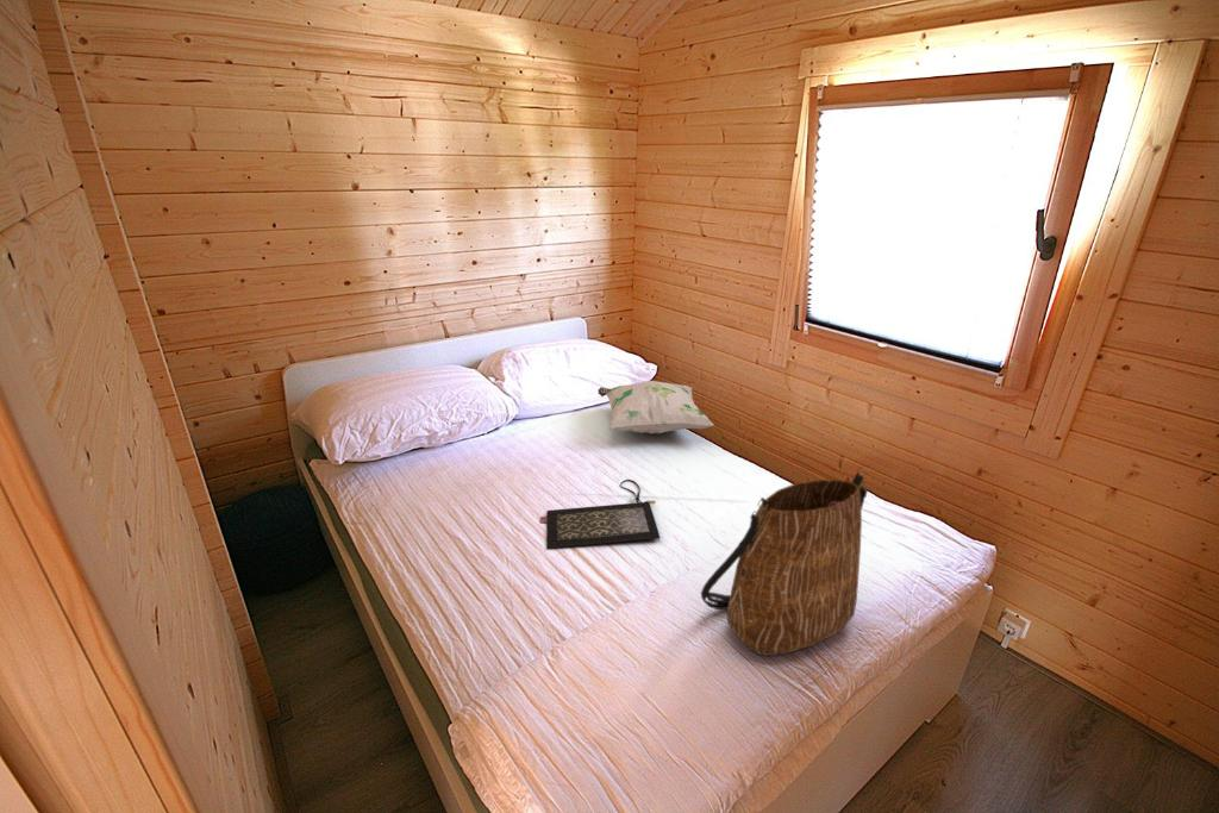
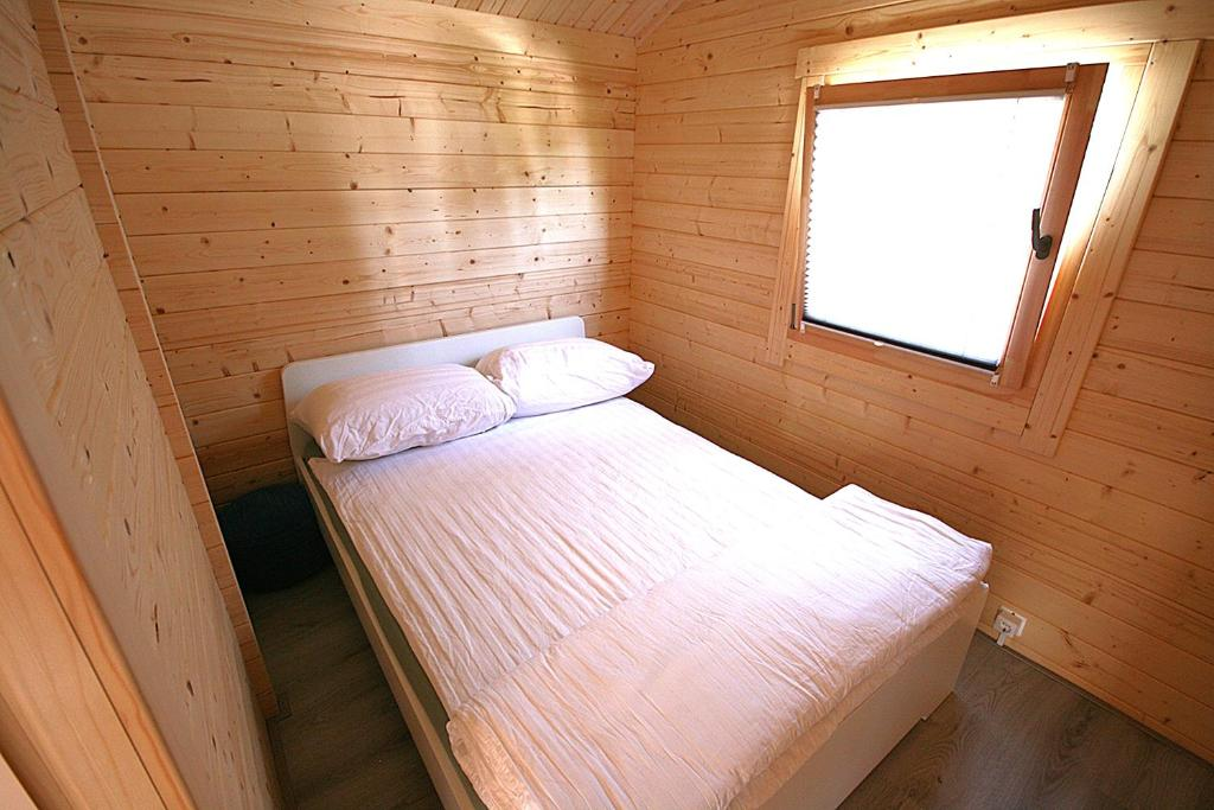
- clutch bag (606, 520)
- decorative pillow (650, 405)
- tote bag (794, 556)
